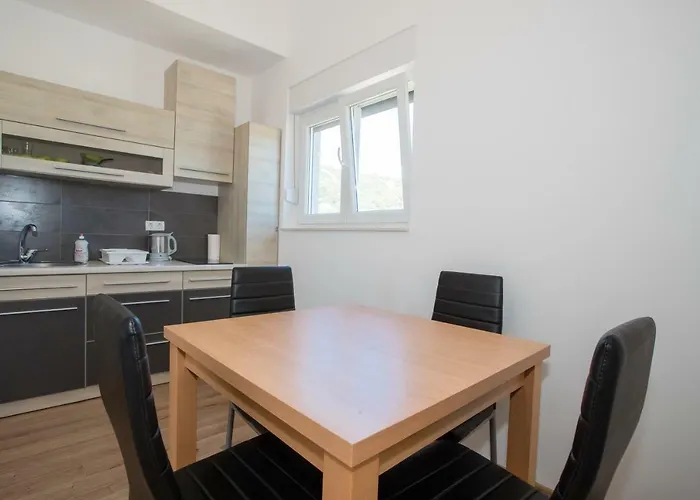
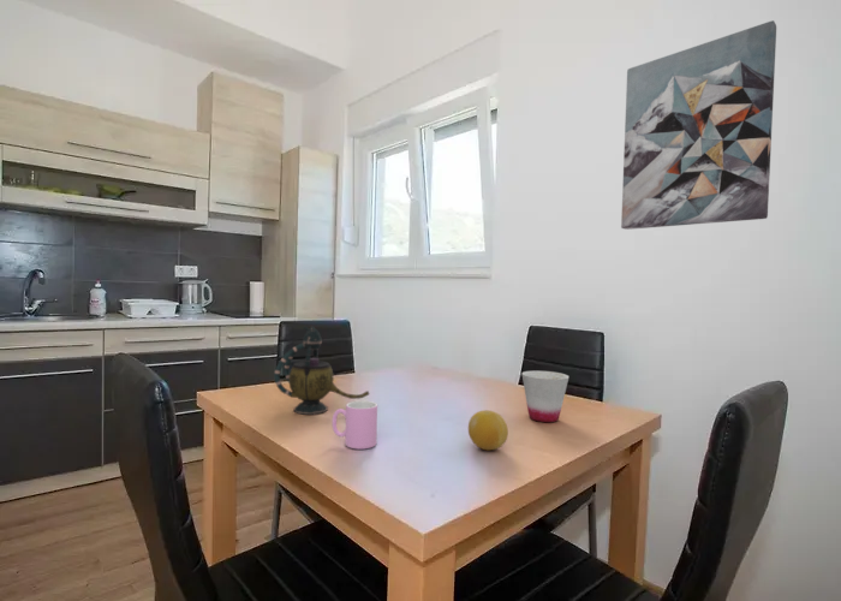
+ wall art (691, 137)
+ fruit (487, 429)
+ cup (353, 423)
+ teapot (324, 368)
+ cup (544, 397)
